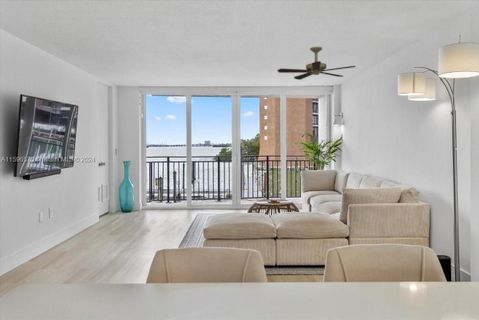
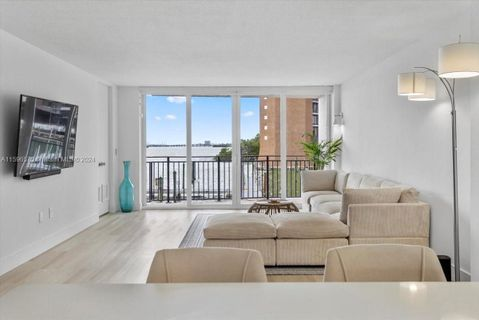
- ceiling fan (315, 60)
